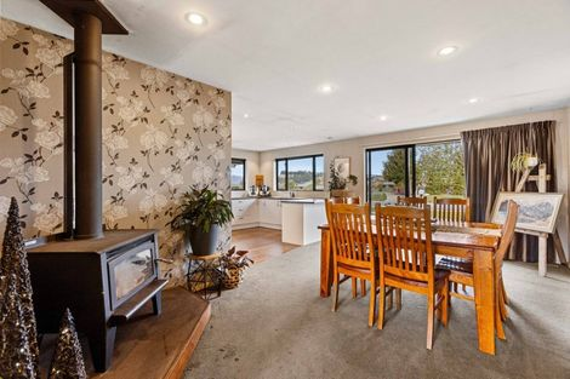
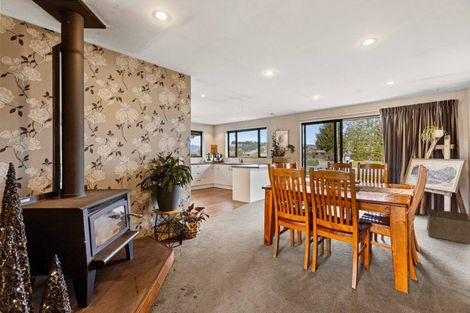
+ storage bin (447, 224)
